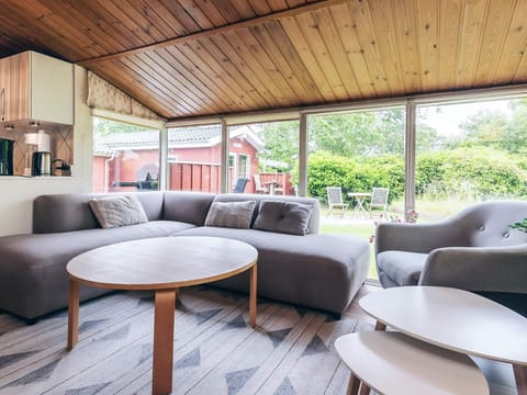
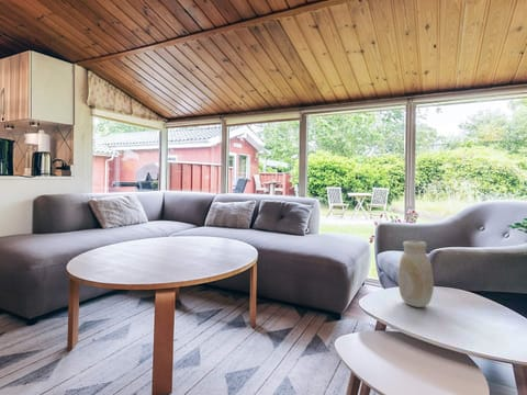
+ vase (431, 273)
